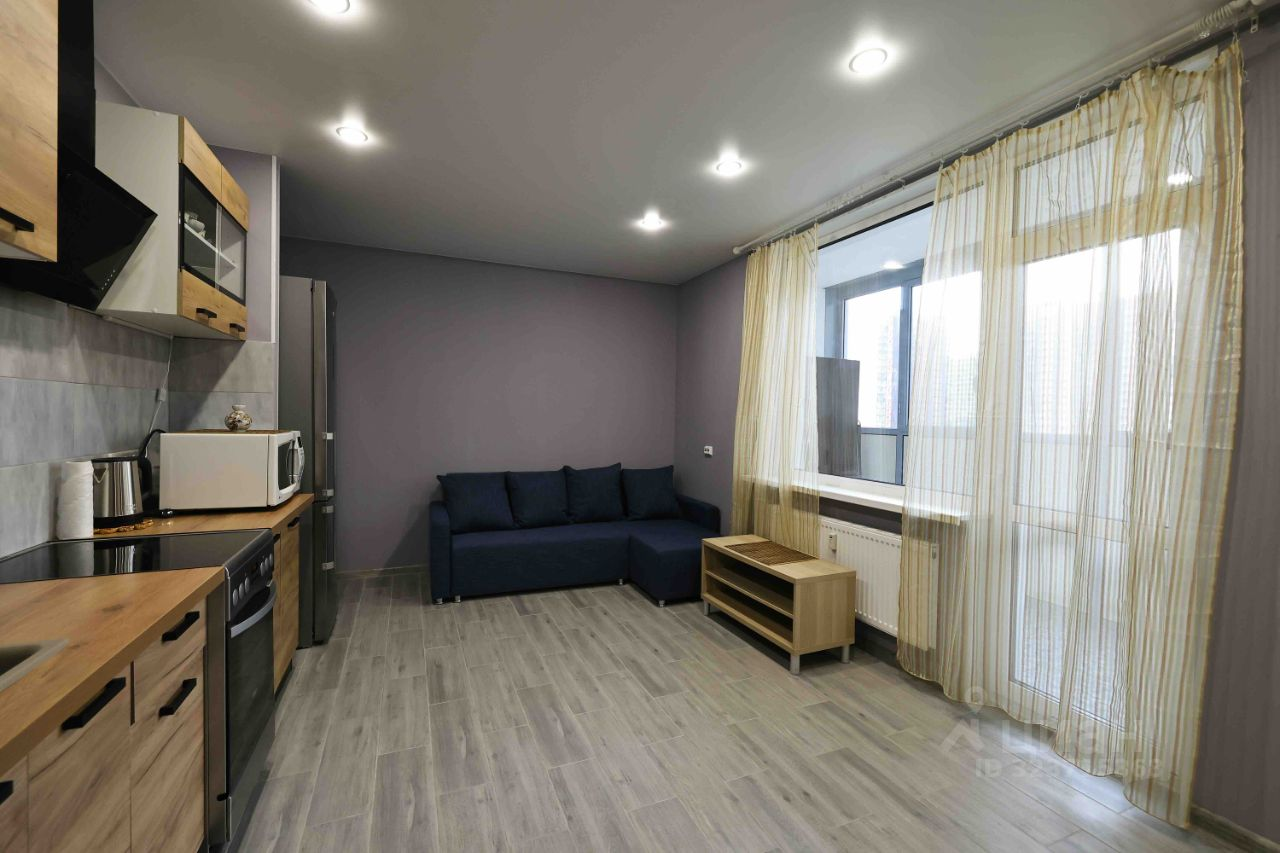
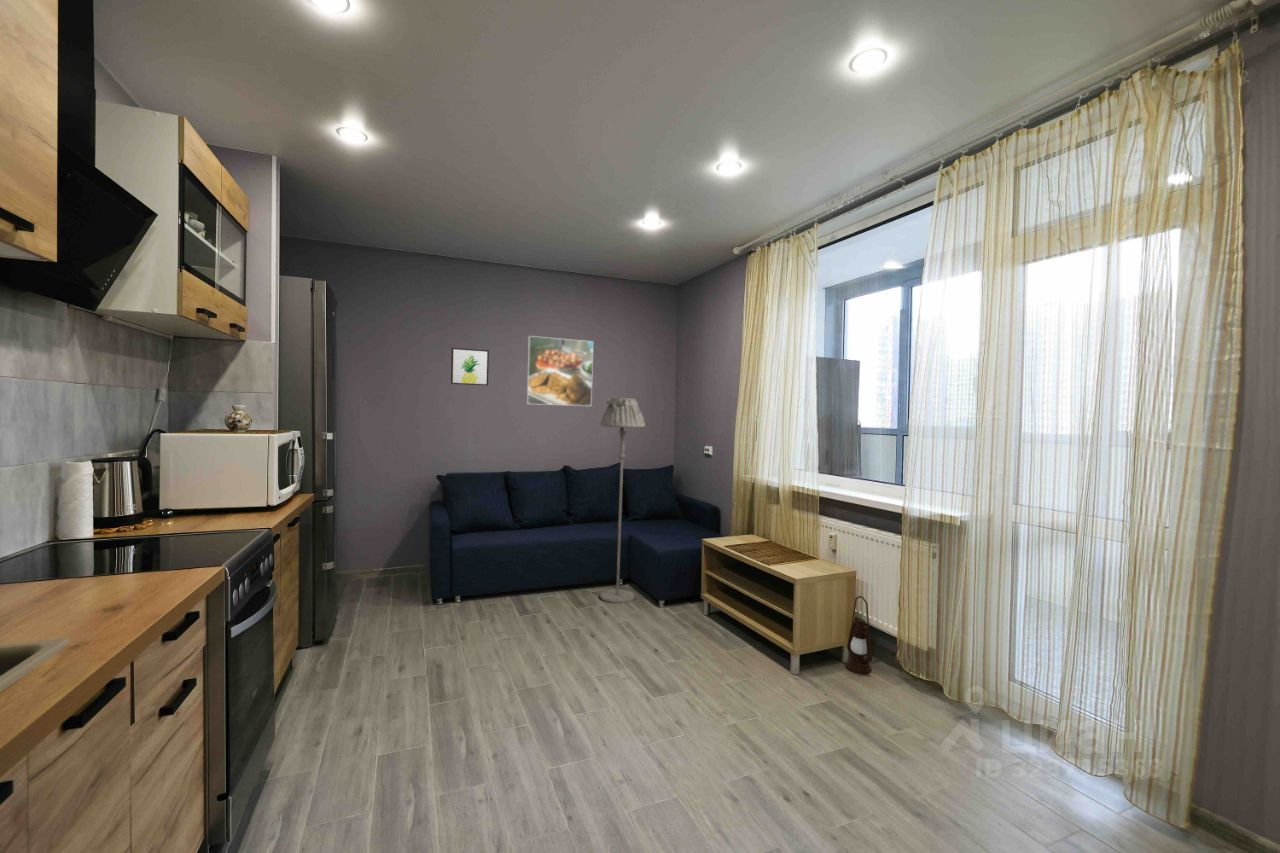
+ floor lamp (620, 498)
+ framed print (560, 372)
+ lantern (860, 632)
+ wall art (470, 367)
